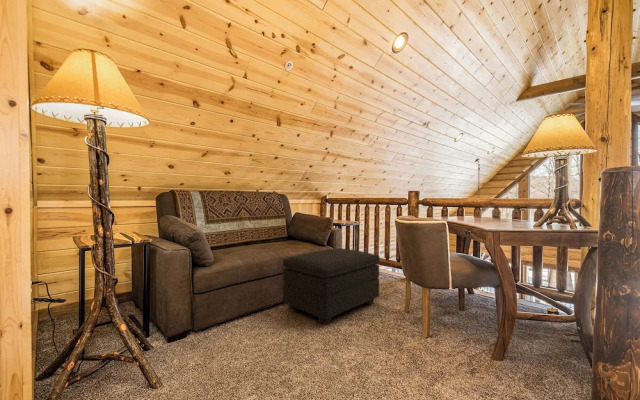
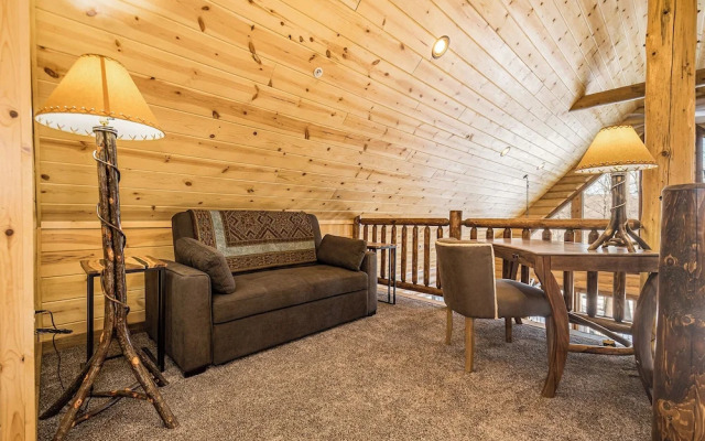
- footstool (332, 280)
